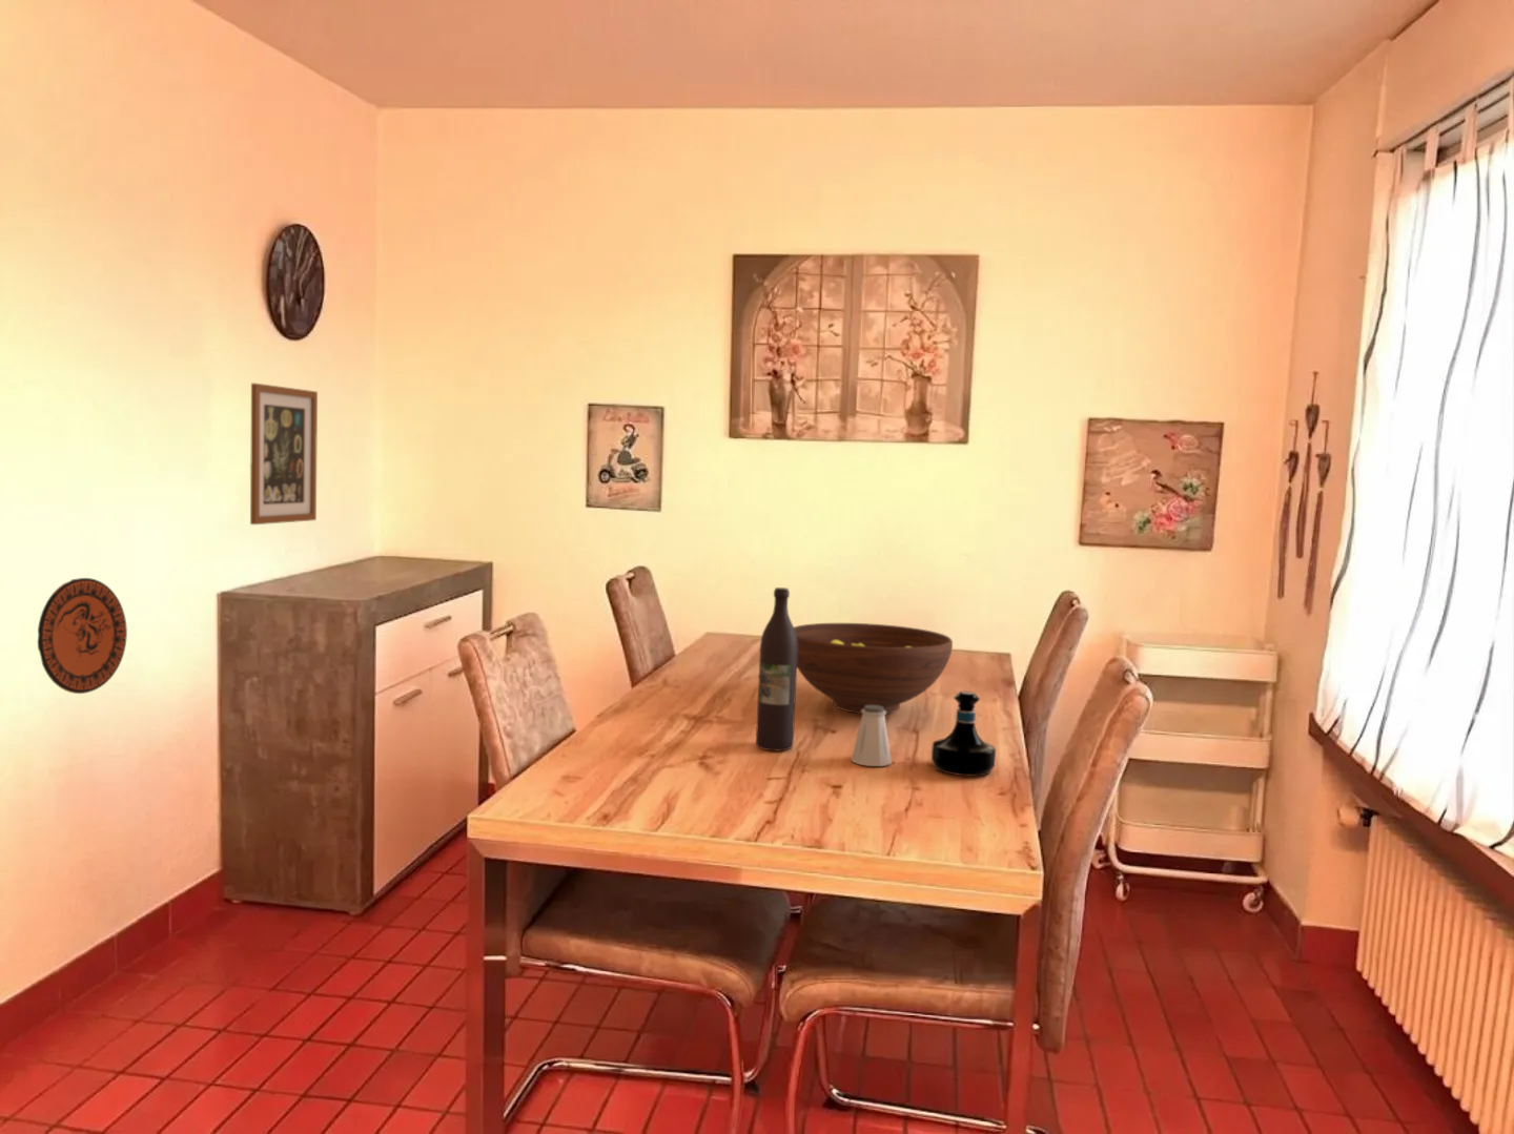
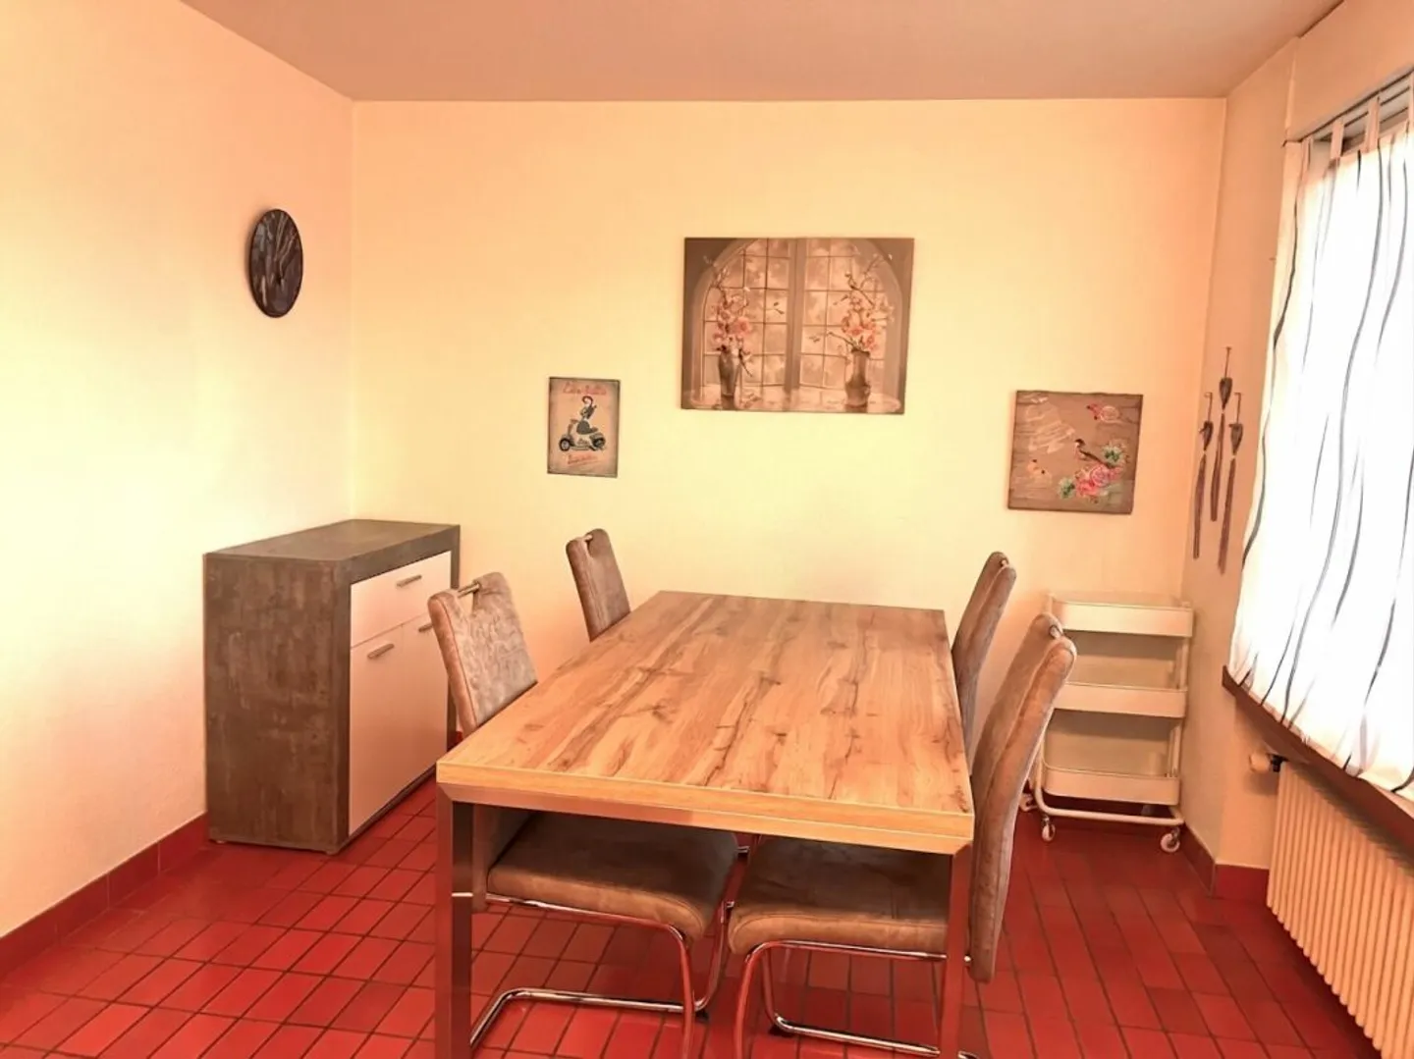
- decorative plate (82, 635)
- wall art (285, 455)
- tequila bottle (964, 730)
- wine bottle (778, 667)
- saltshaker (872, 734)
- fruit bowl (867, 672)
